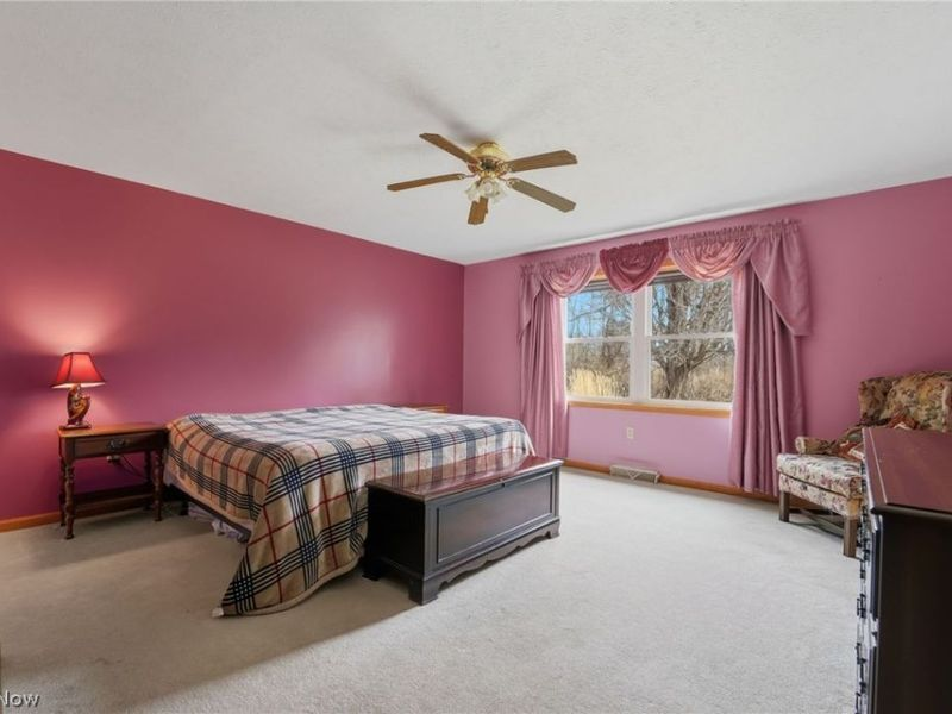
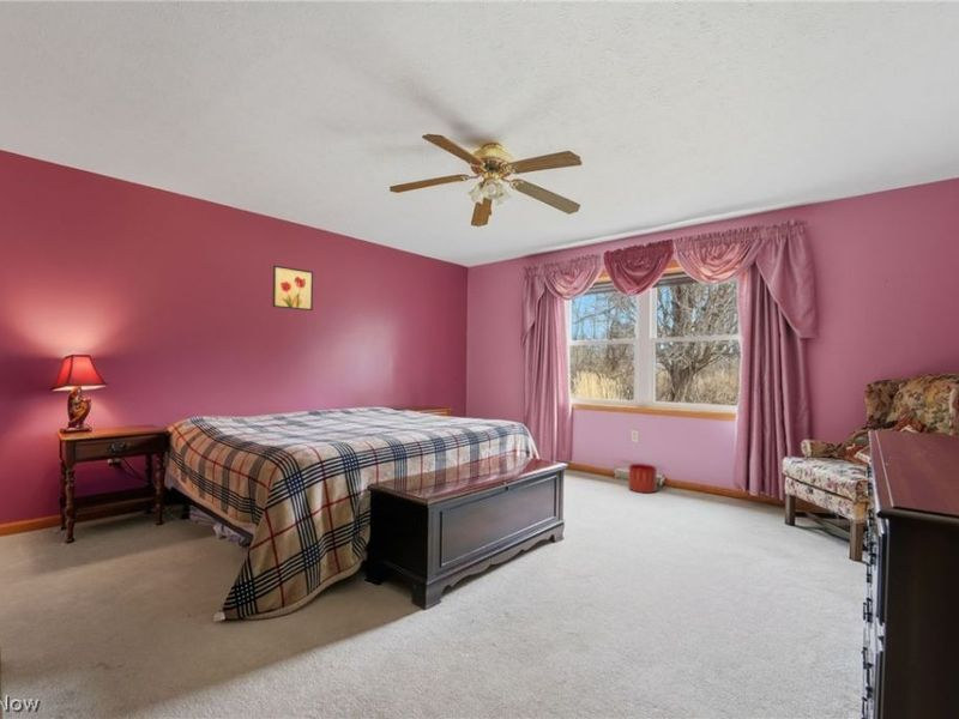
+ wall art (292, 288)
+ planter (641, 478)
